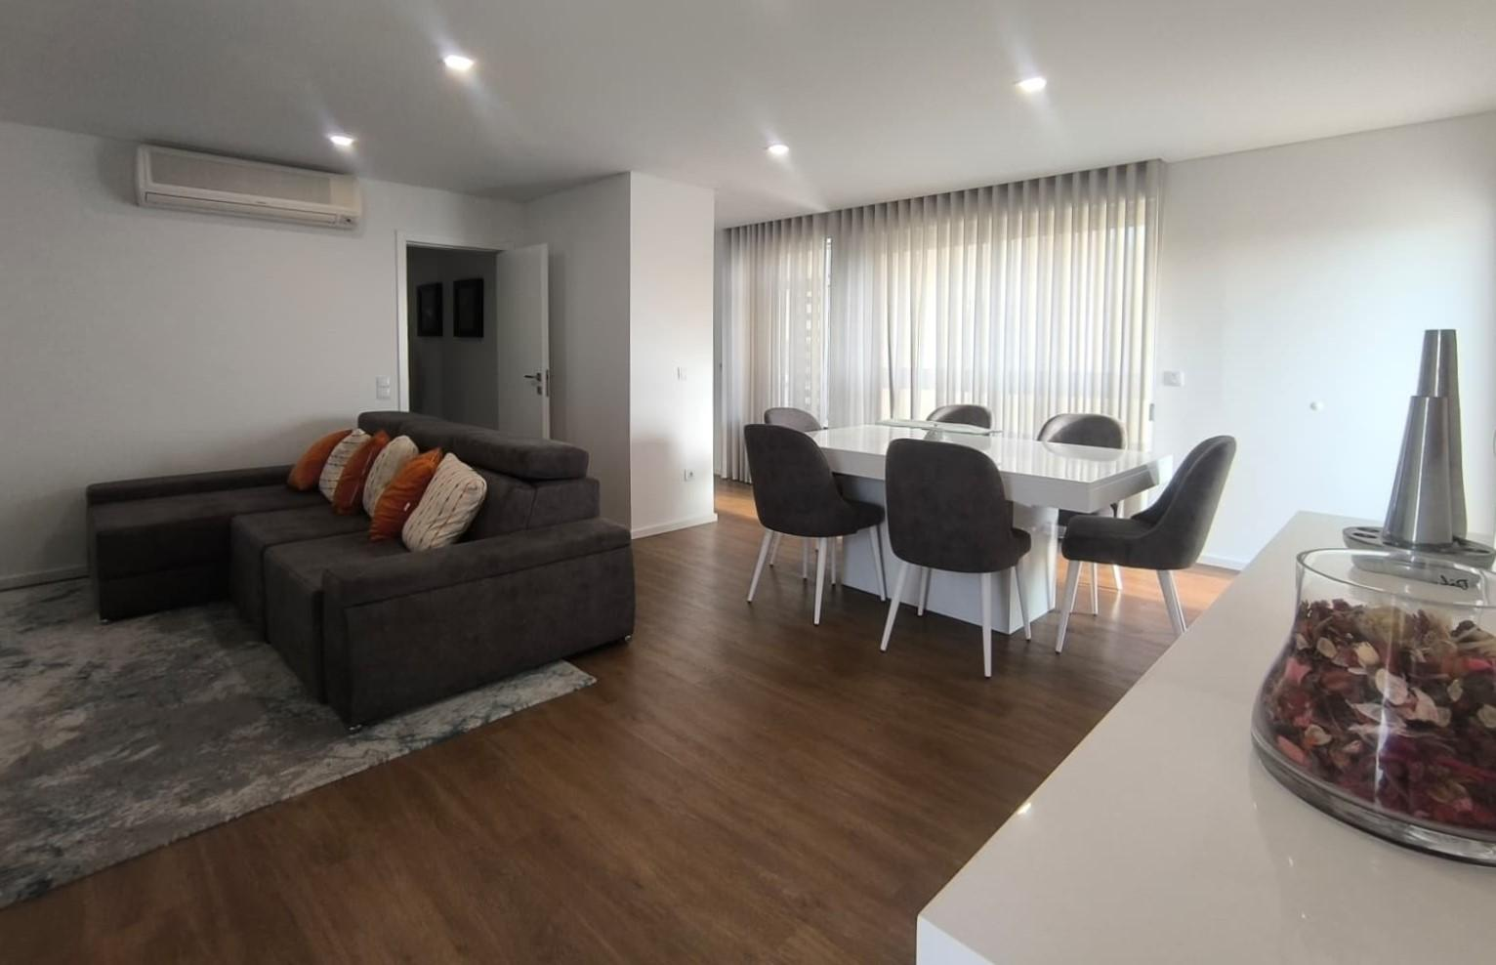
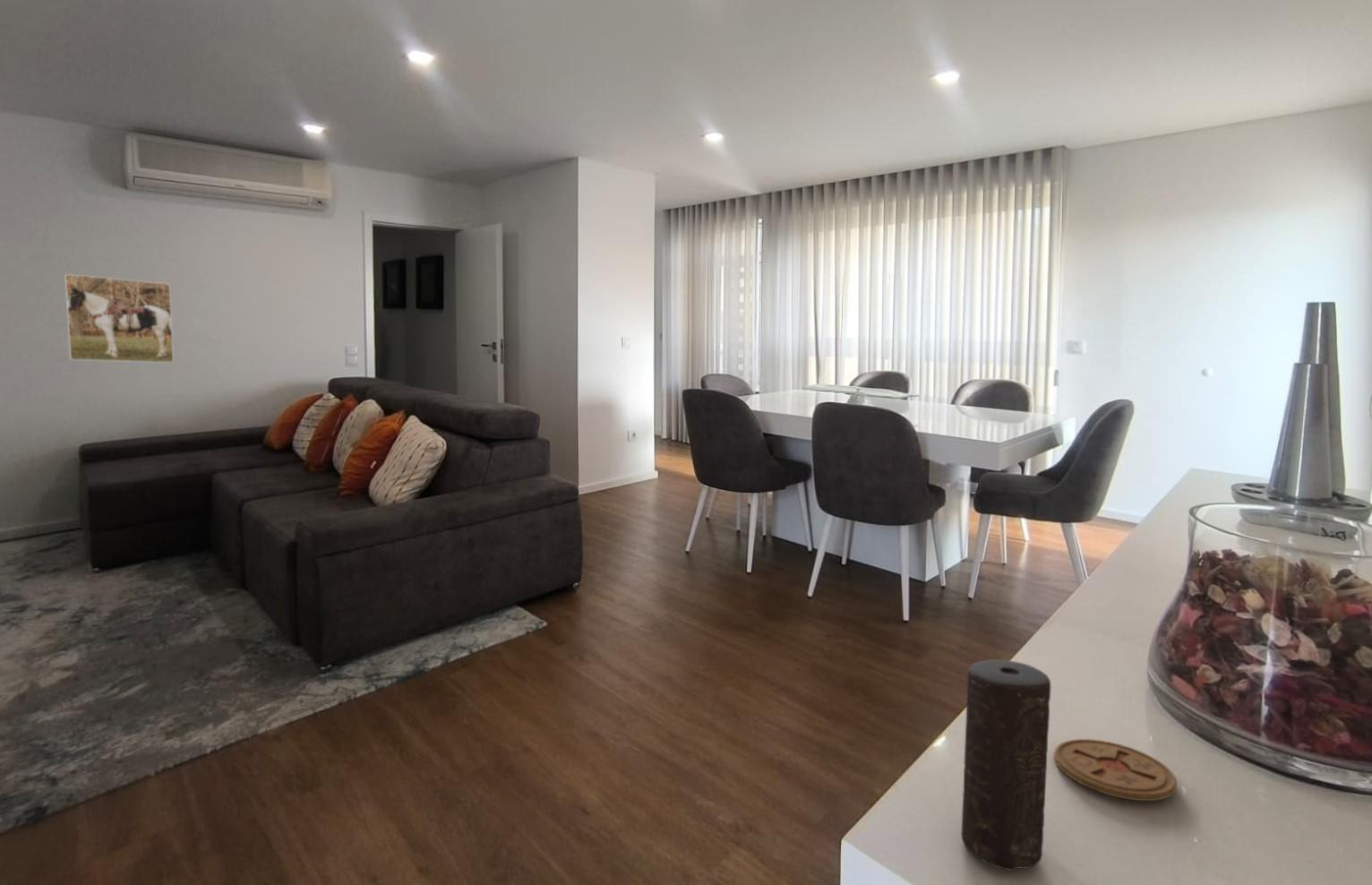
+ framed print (121, 320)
+ candle (1004, 760)
+ coaster (1112, 768)
